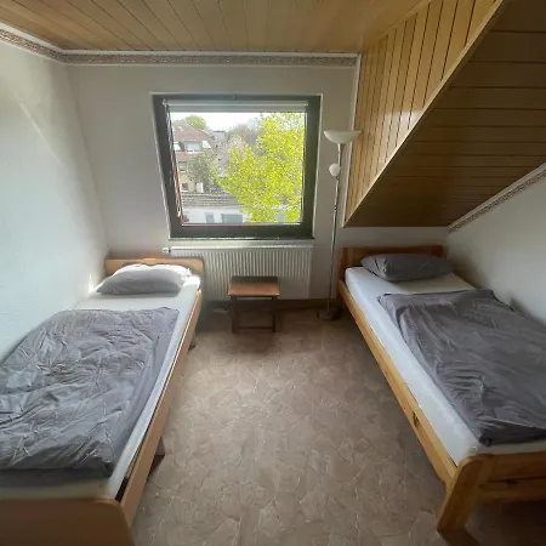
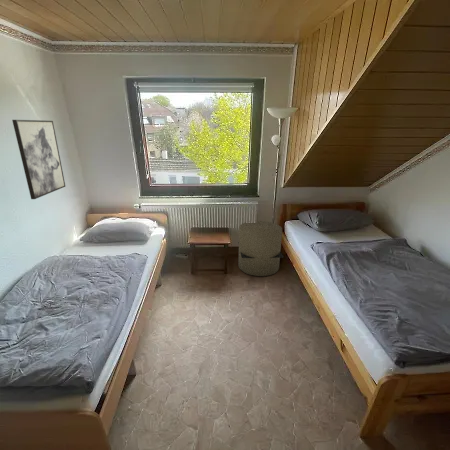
+ wall art (42, 157)
+ trash can (259, 247)
